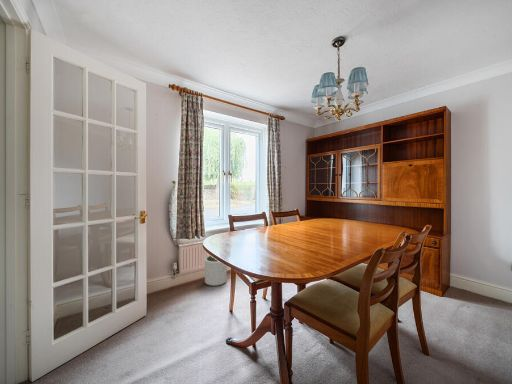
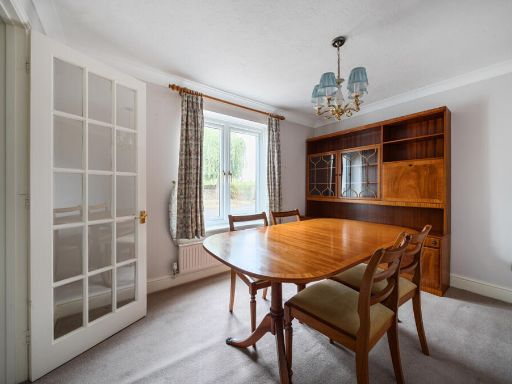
- plant pot (215, 269)
